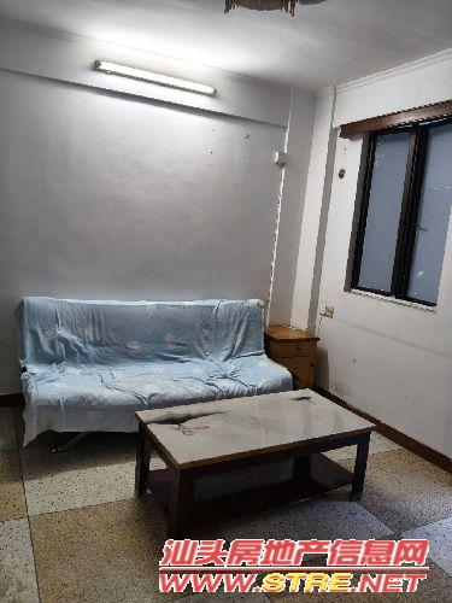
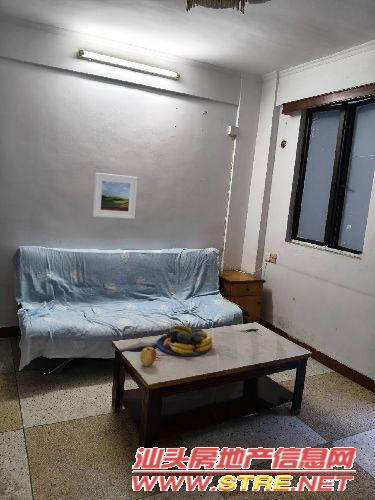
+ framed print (115, 196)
+ apple (148, 356)
+ fruit bowl (184, 335)
